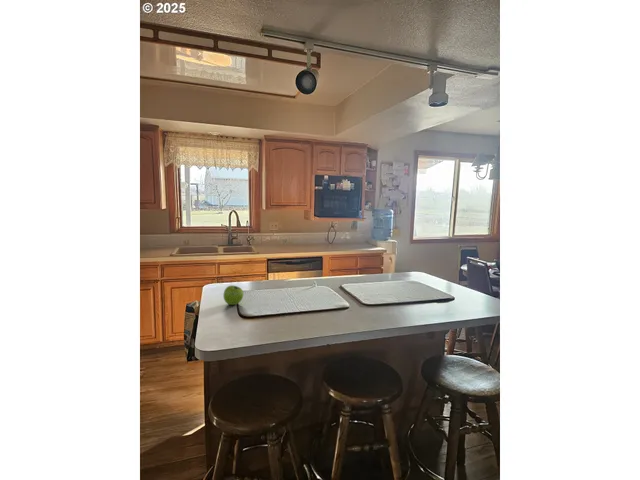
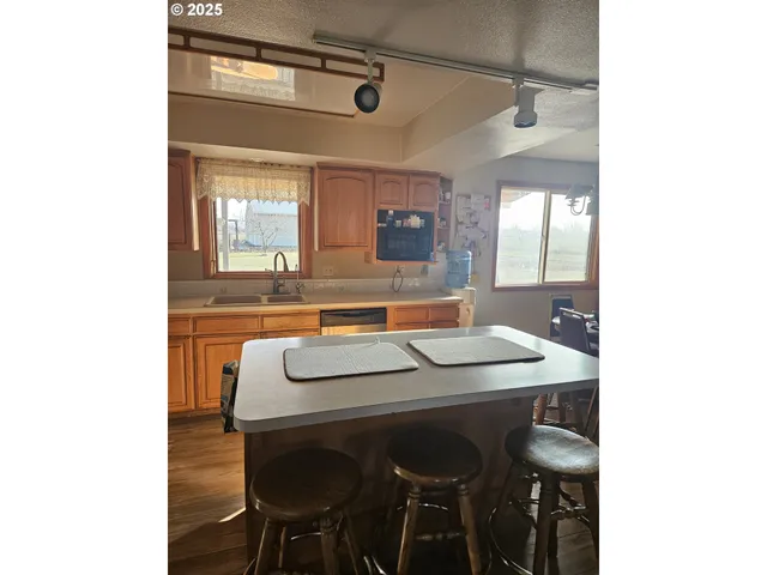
- fruit (233, 294)
